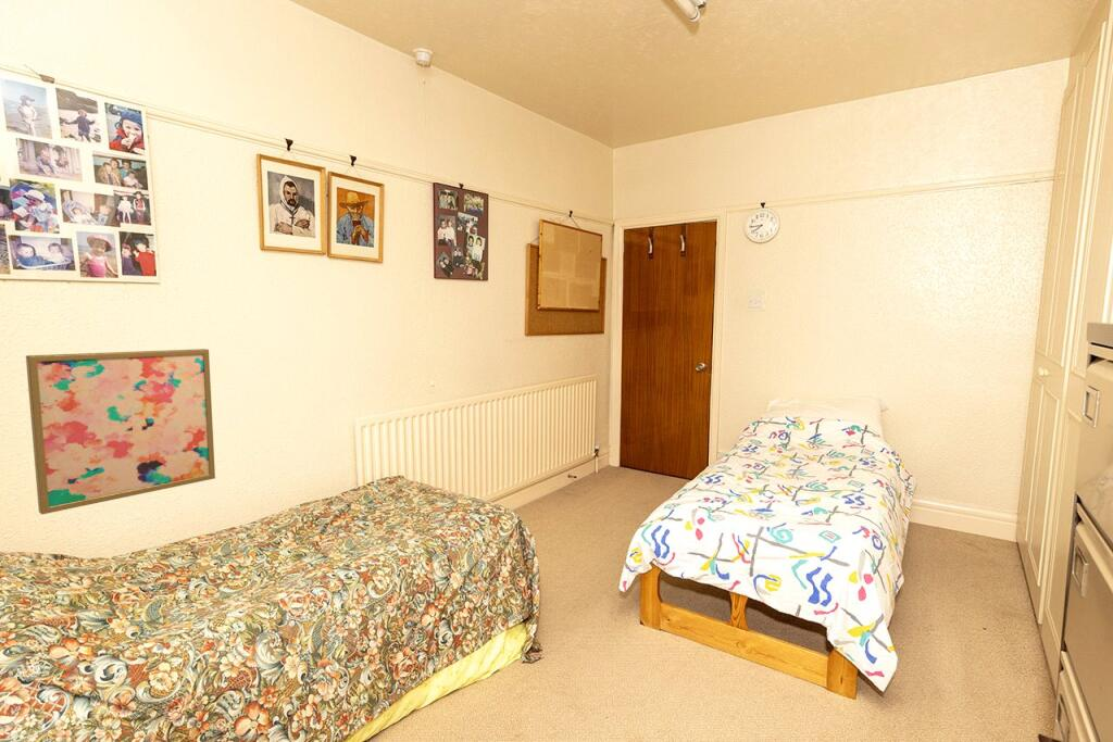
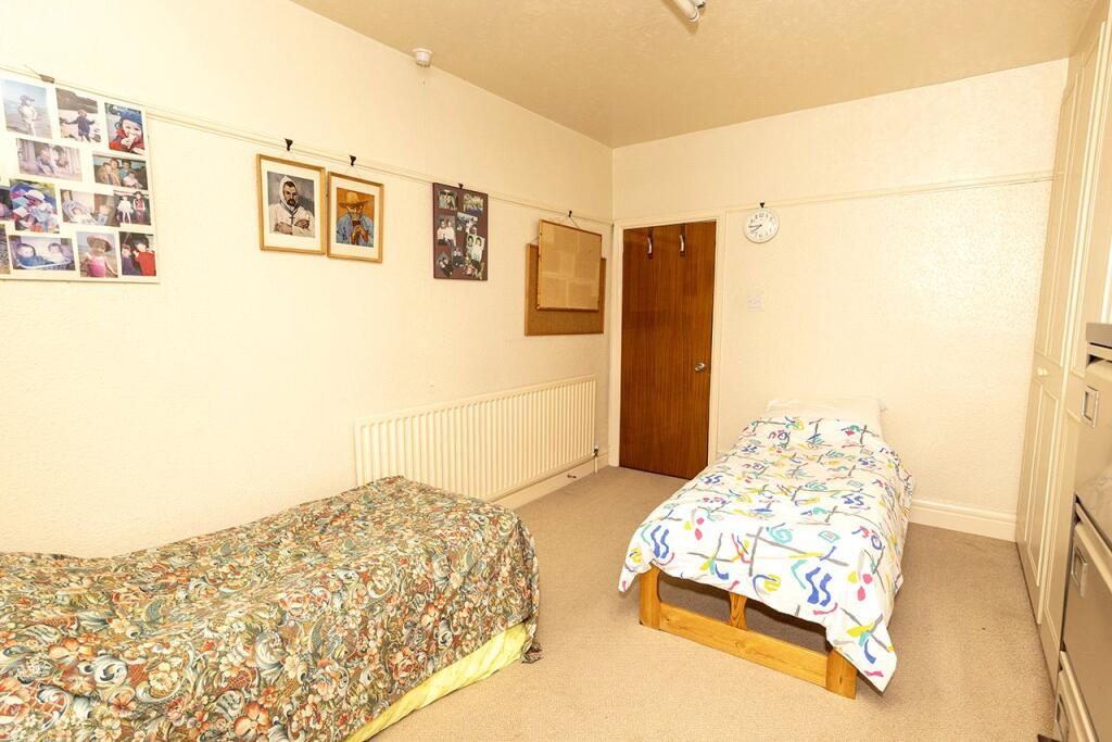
- wall art (130, 424)
